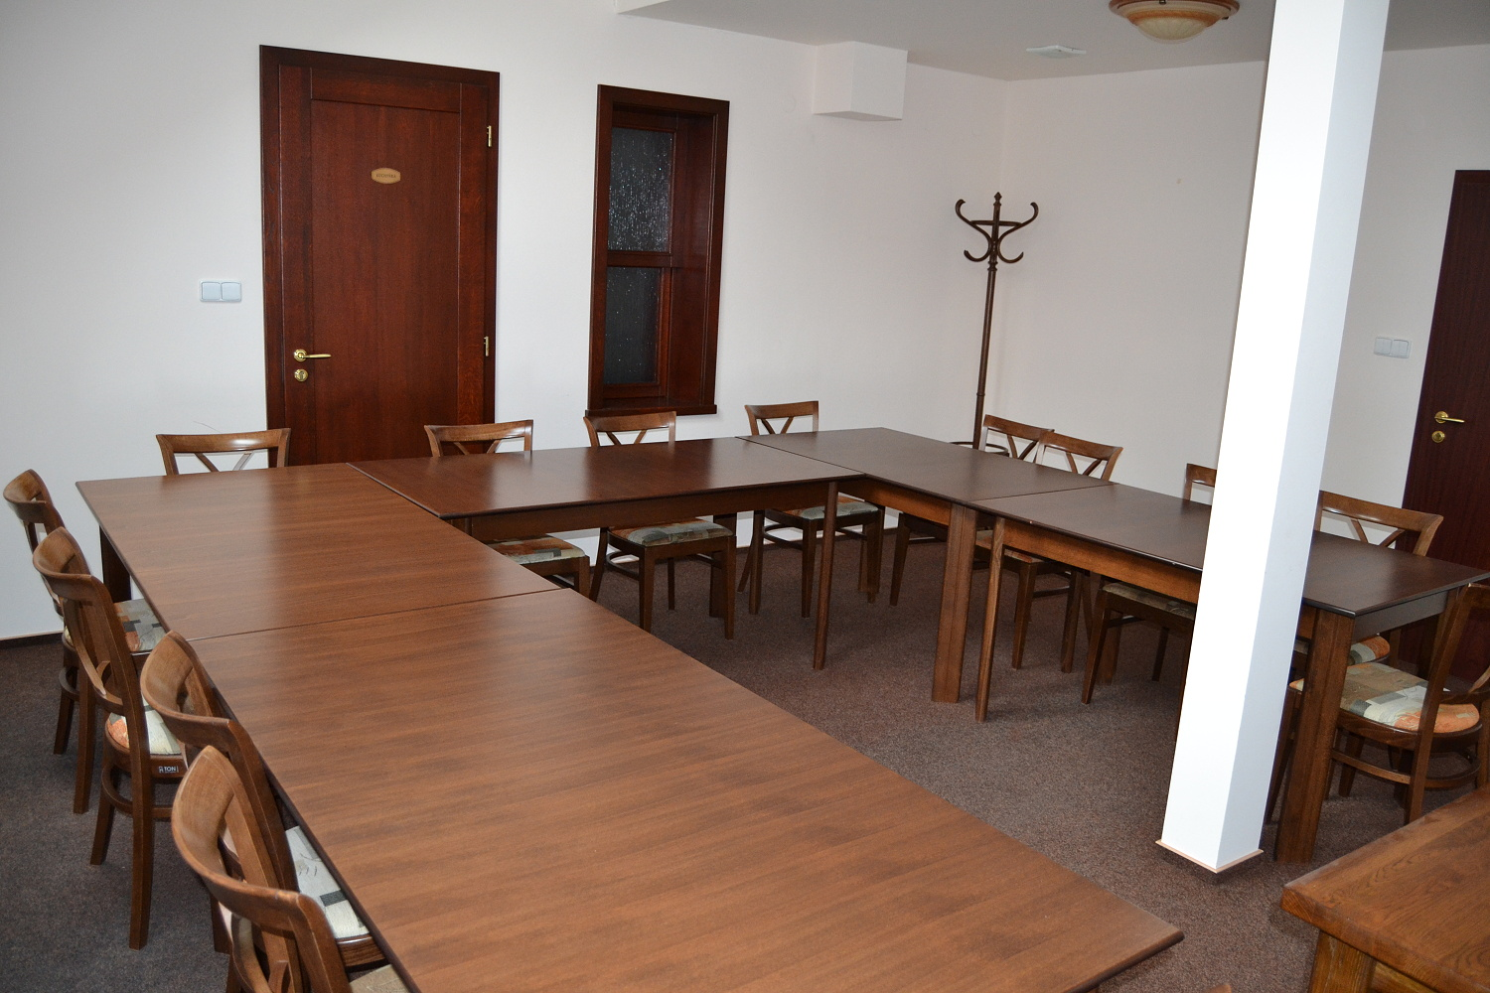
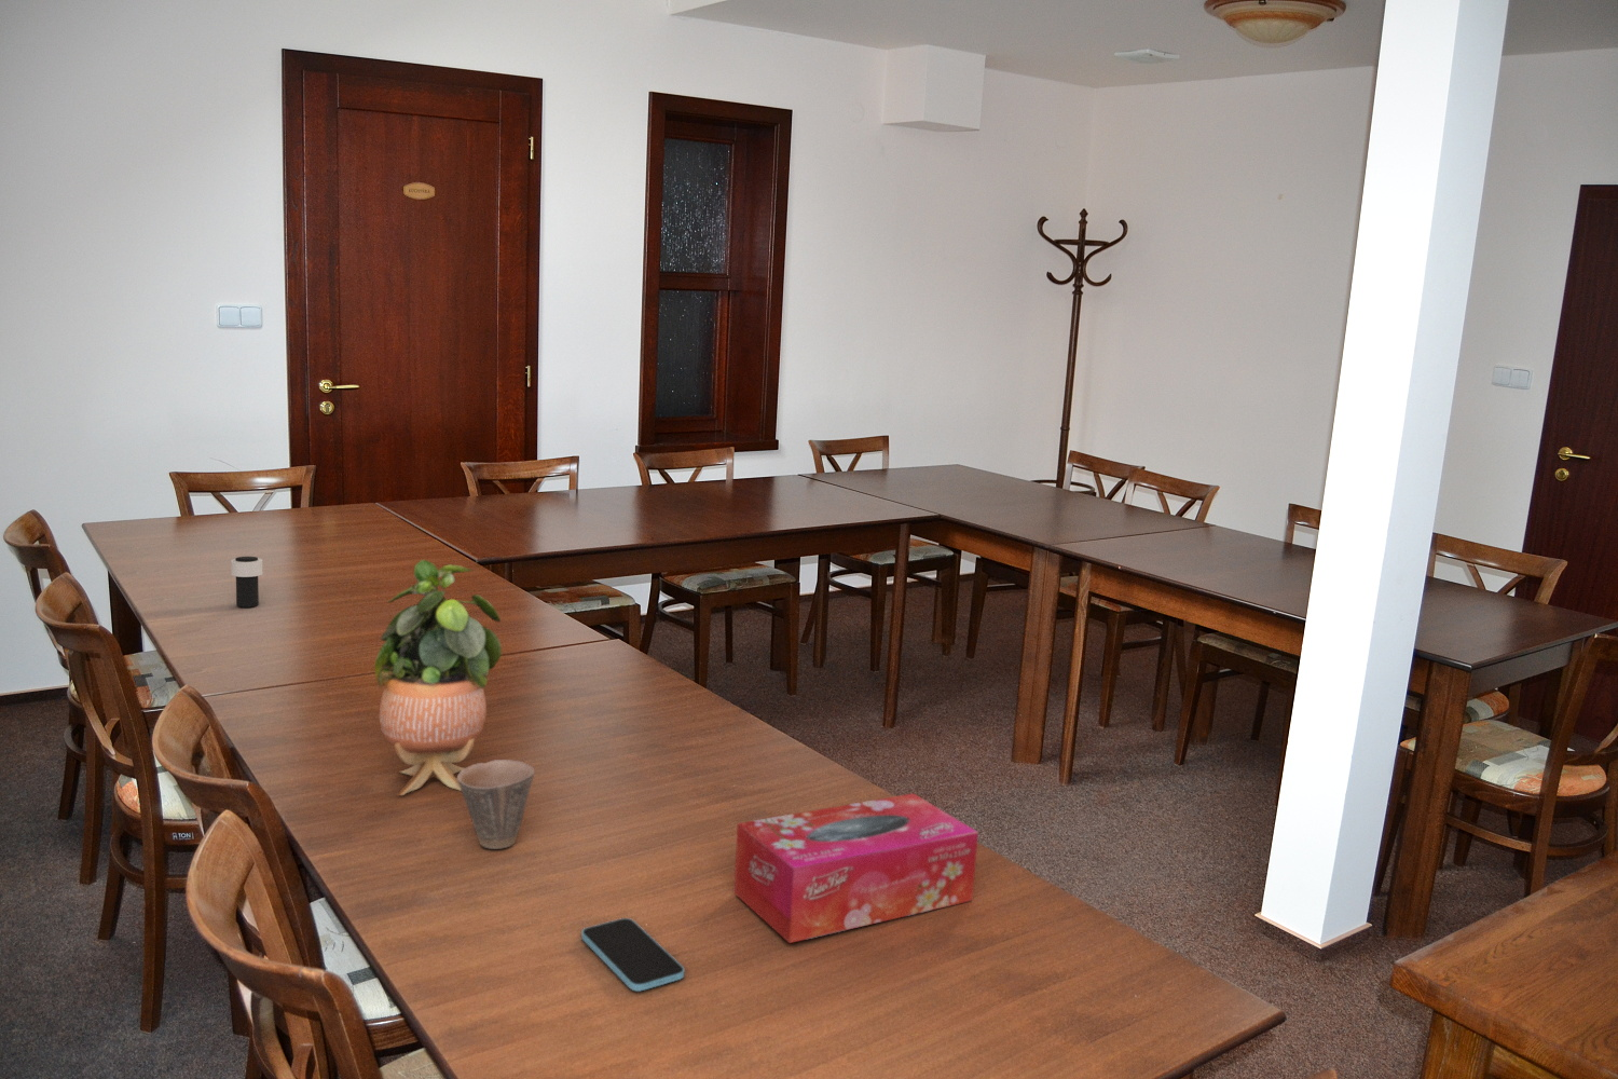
+ tissue box (856, 862)
+ smartphone (631, 953)
+ cup (247, 582)
+ cup (495, 807)
+ potted plant (441, 671)
